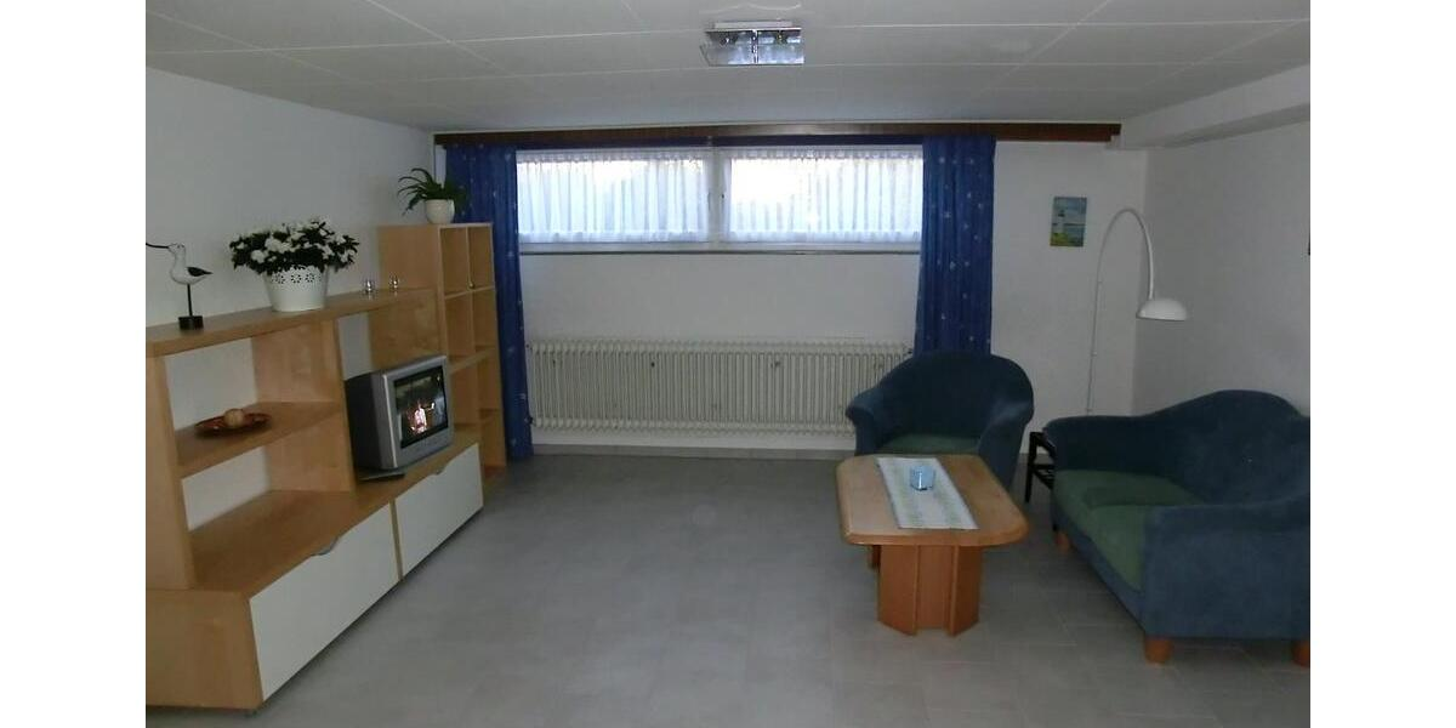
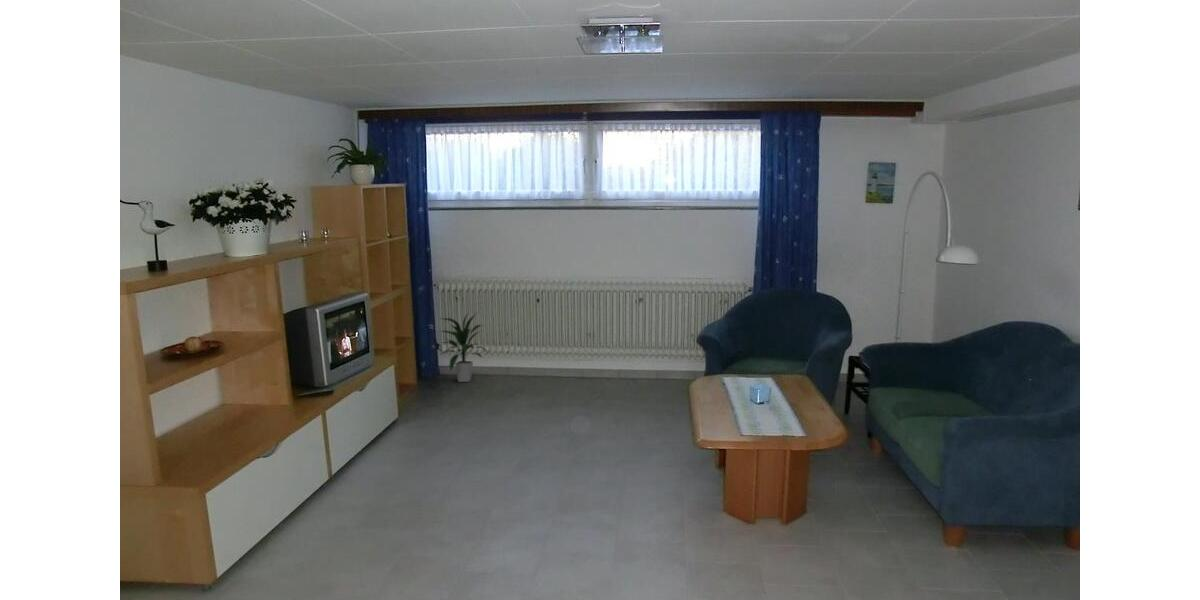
+ indoor plant (461, 346)
